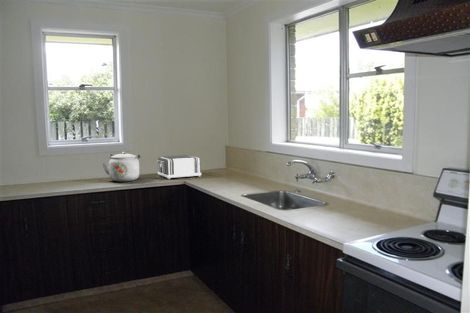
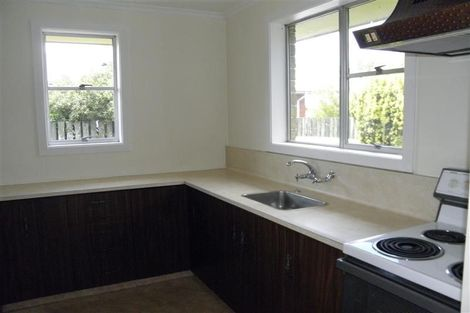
- kettle (120, 166)
- toaster (177, 166)
